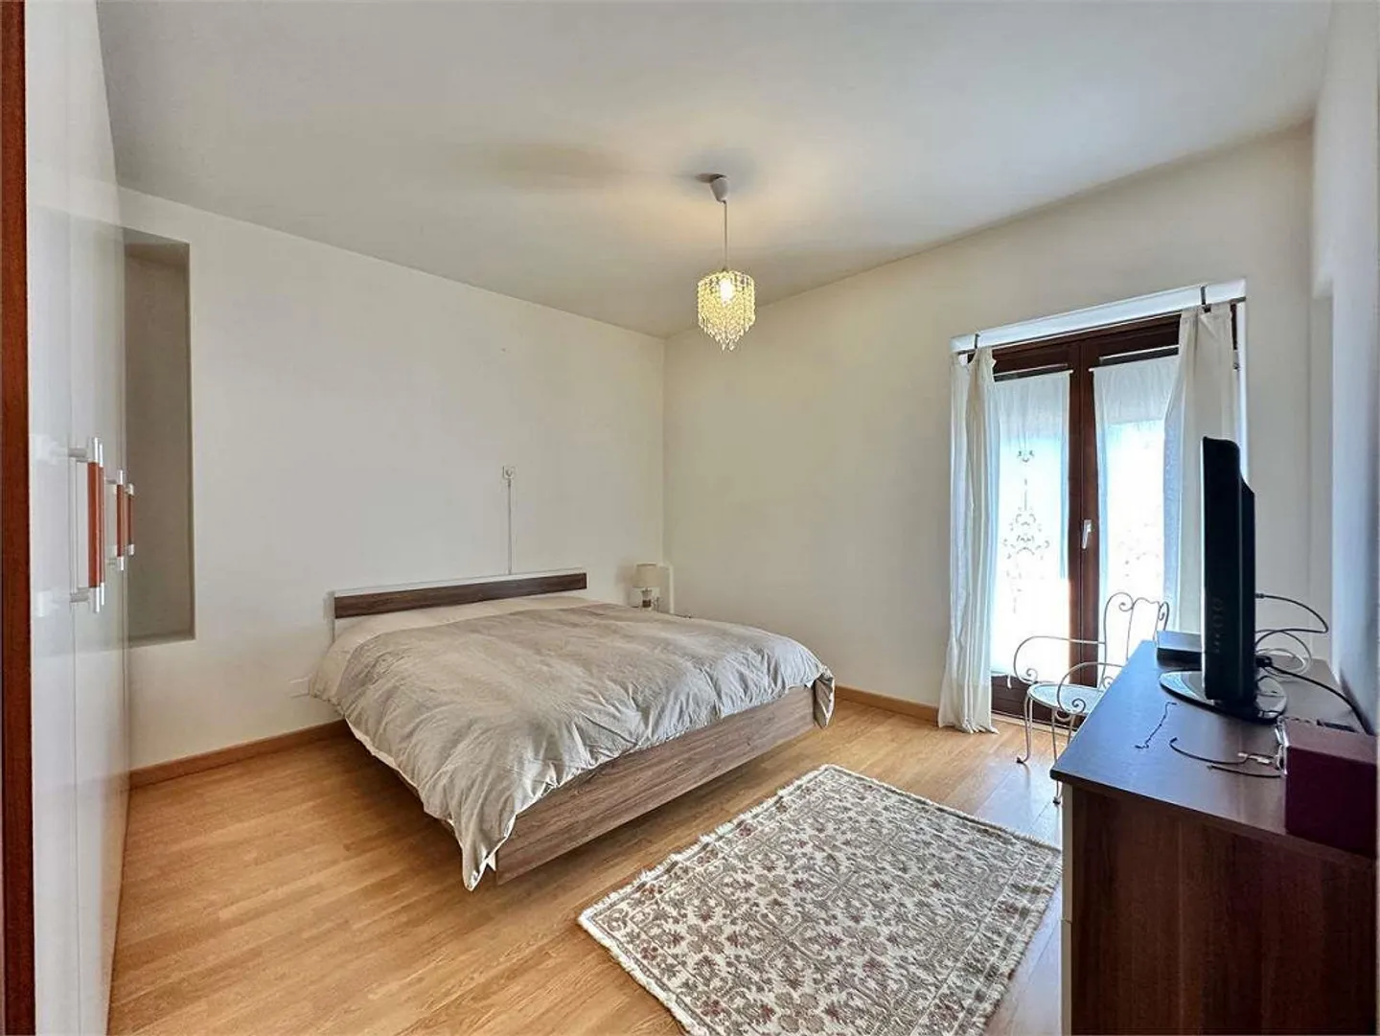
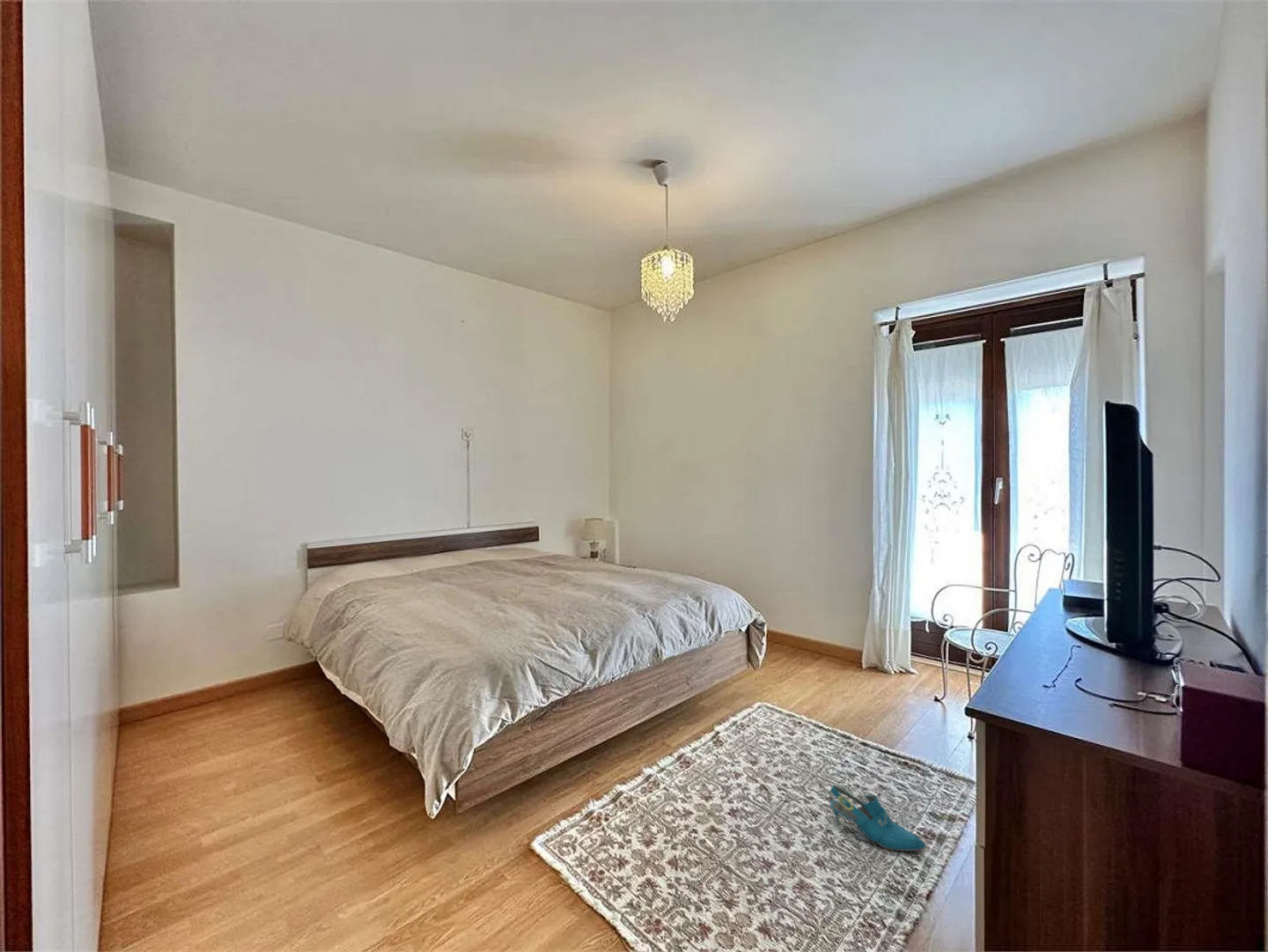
+ shoe (875, 816)
